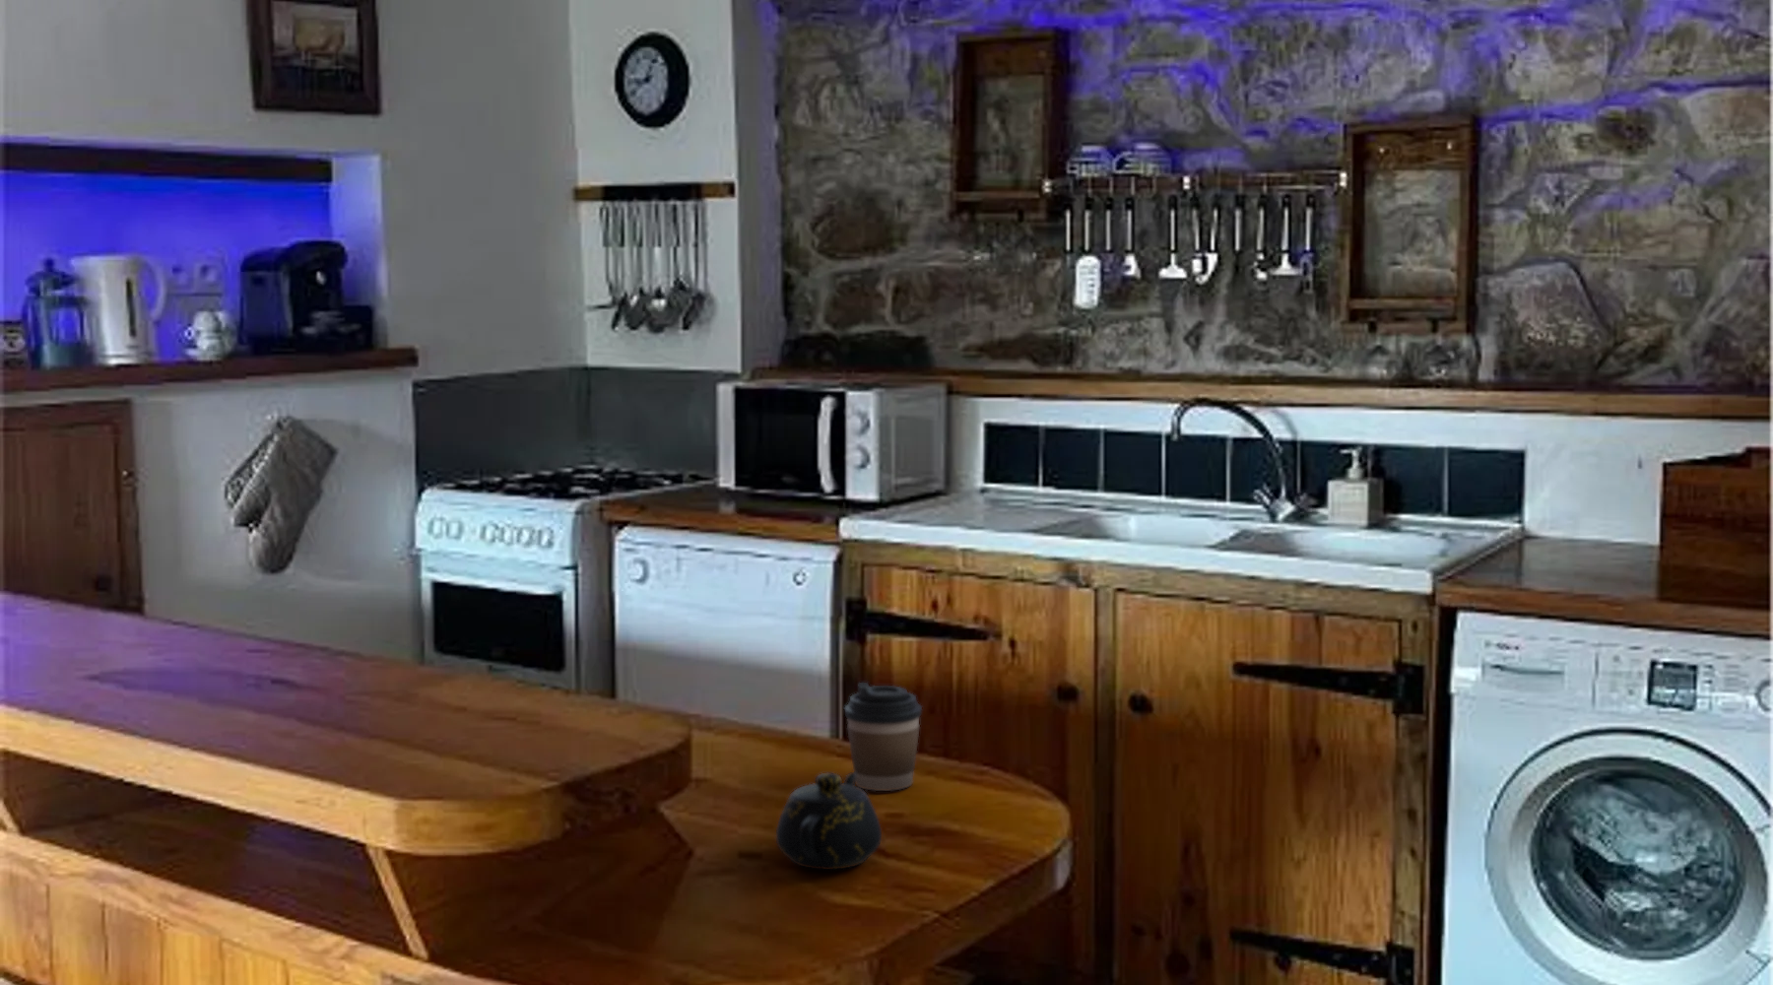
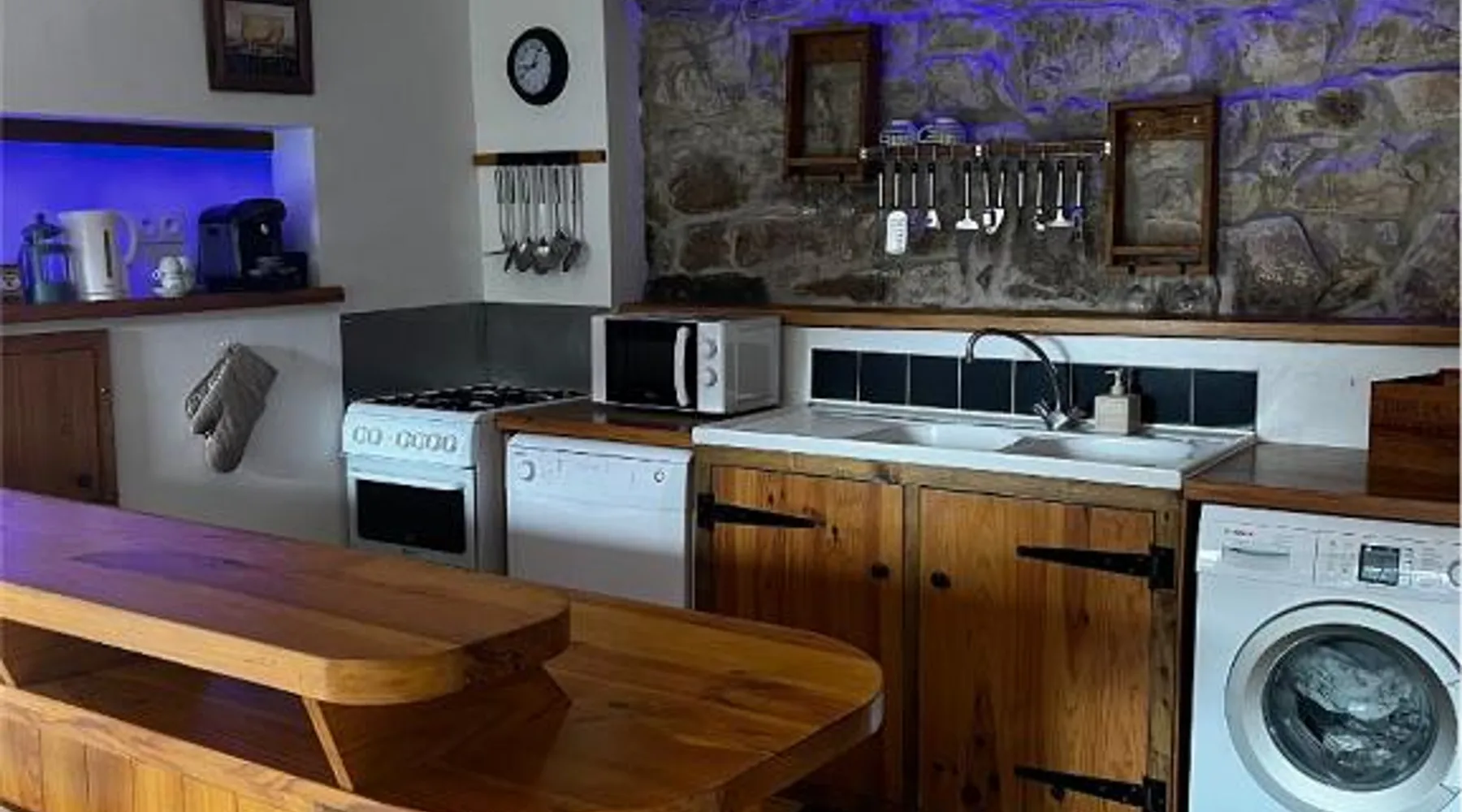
- teapot (830, 815)
- coffee cup (883, 733)
